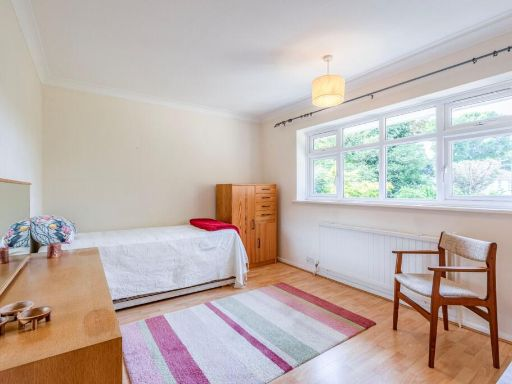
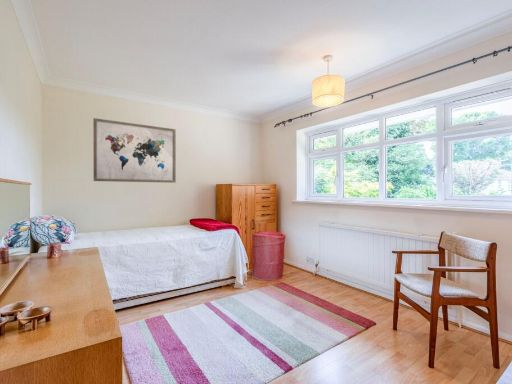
+ wall art (137, 153)
+ laundry hamper (268, 253)
